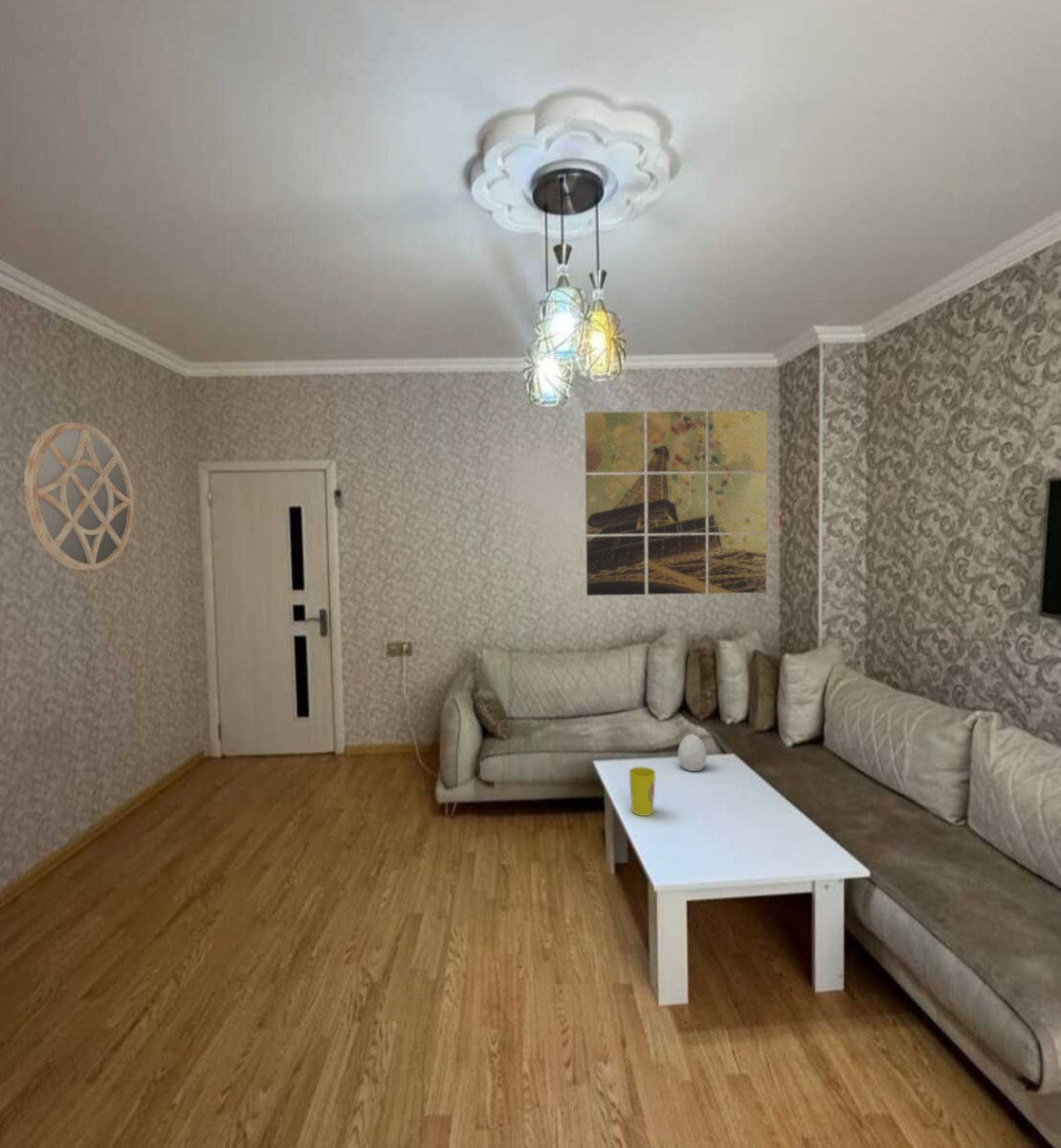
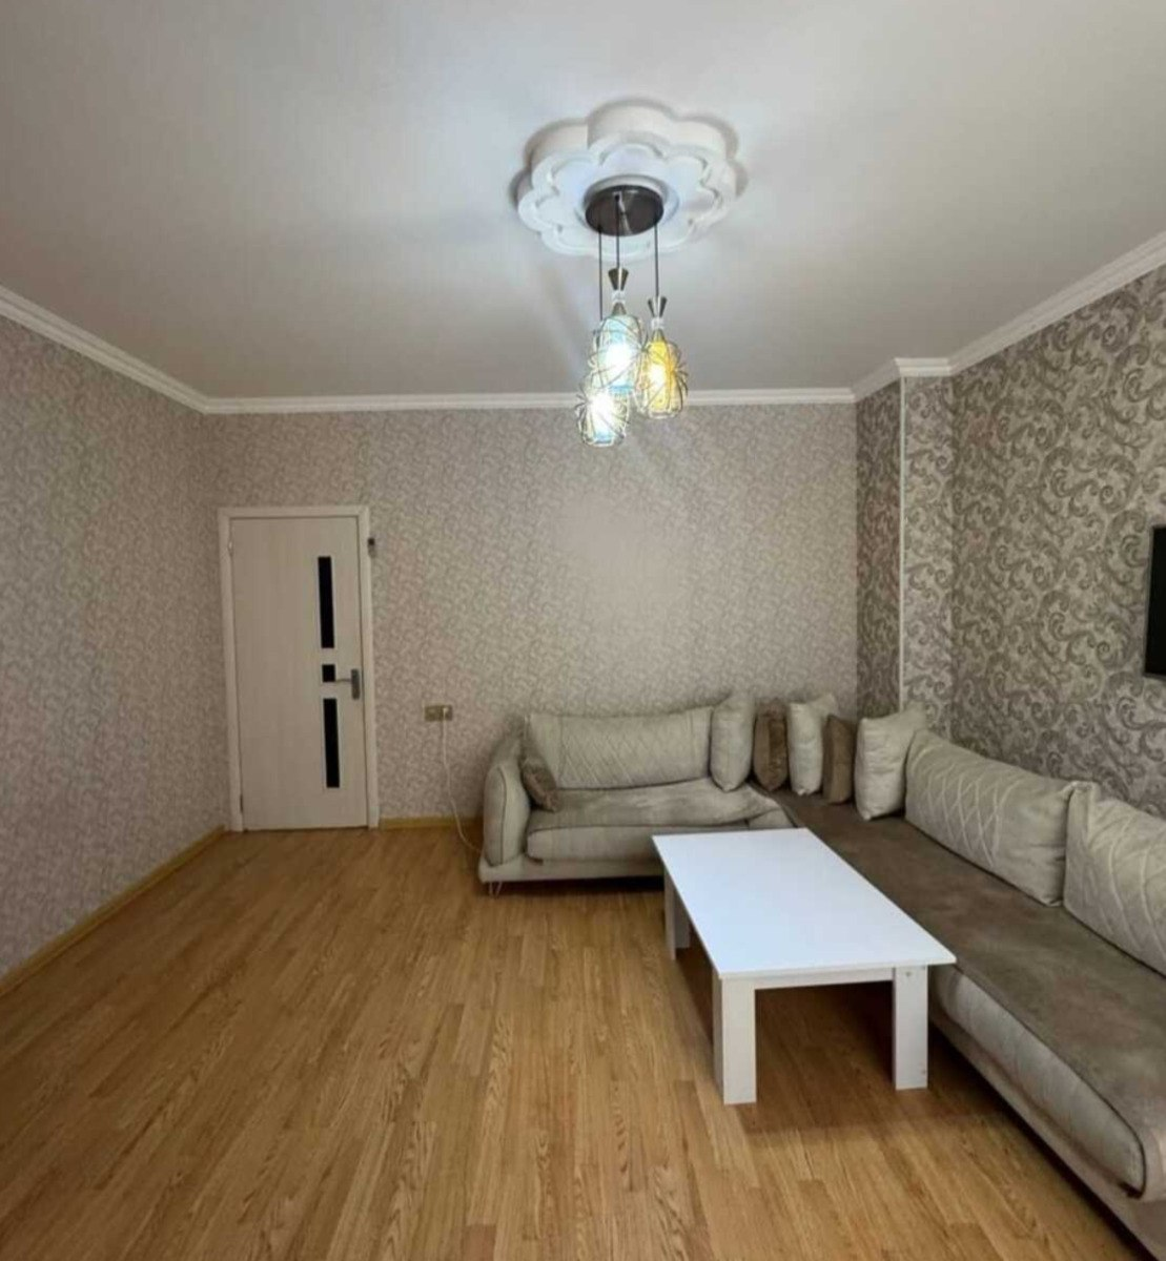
- cup (642, 791)
- decorative egg (692, 751)
- wall art (676, 503)
- home mirror (85, 497)
